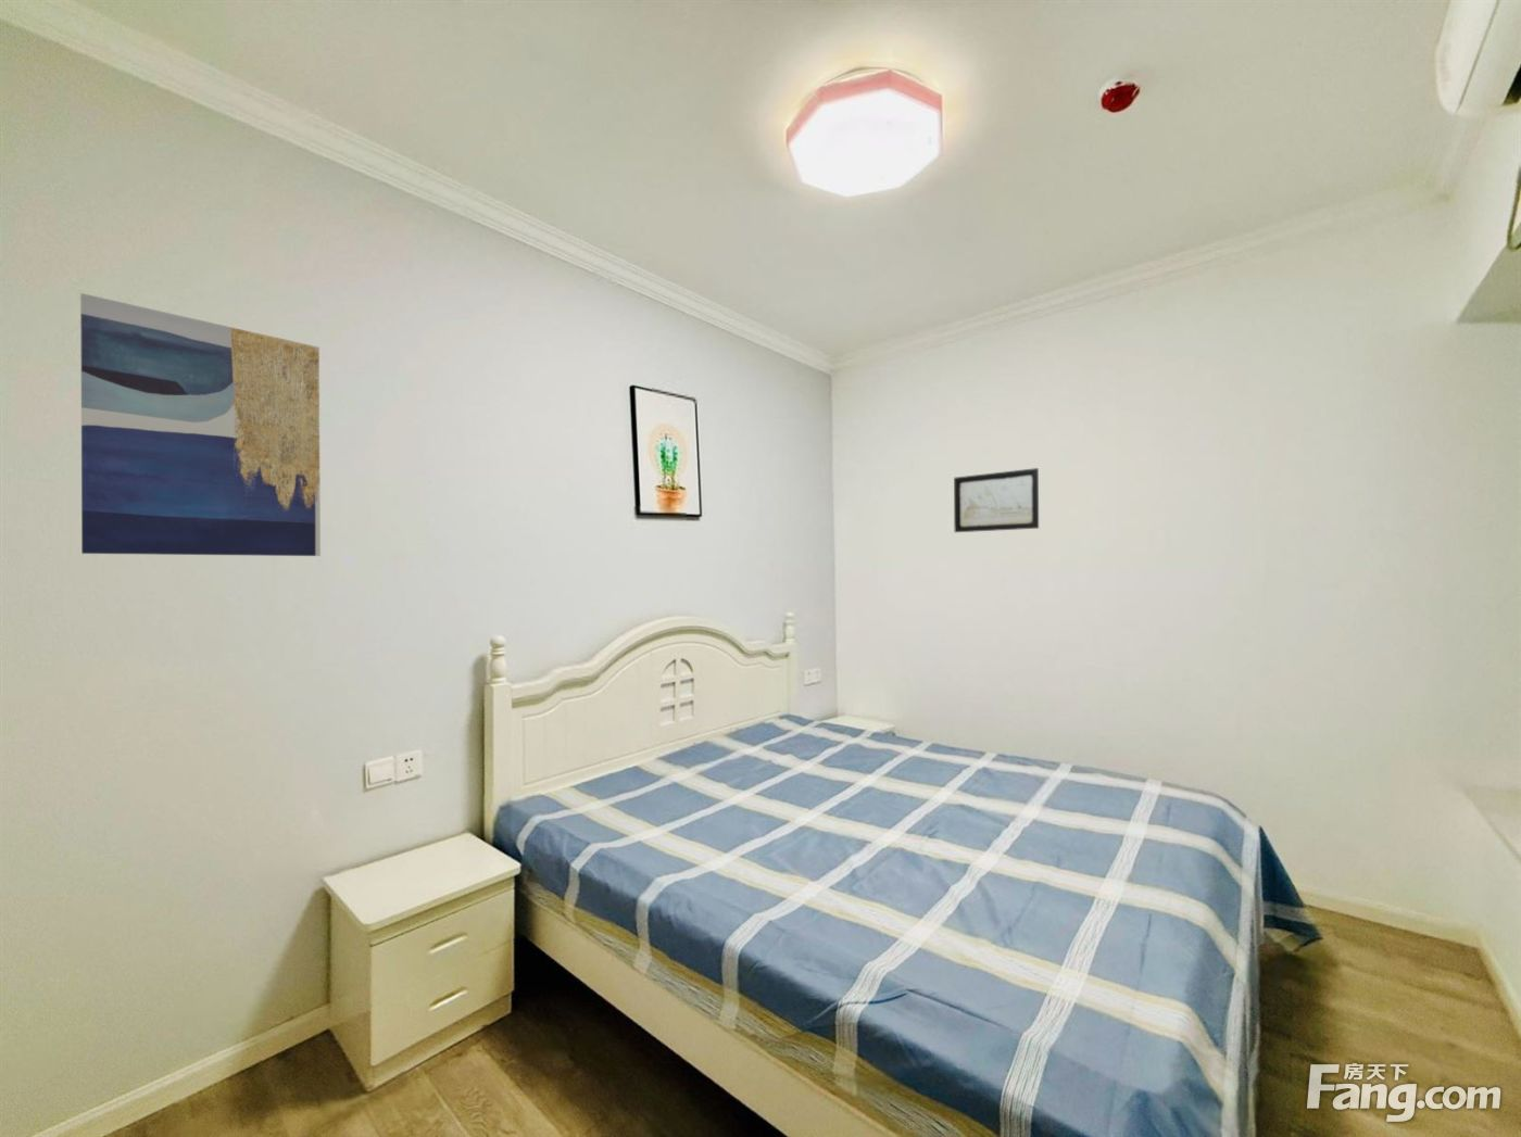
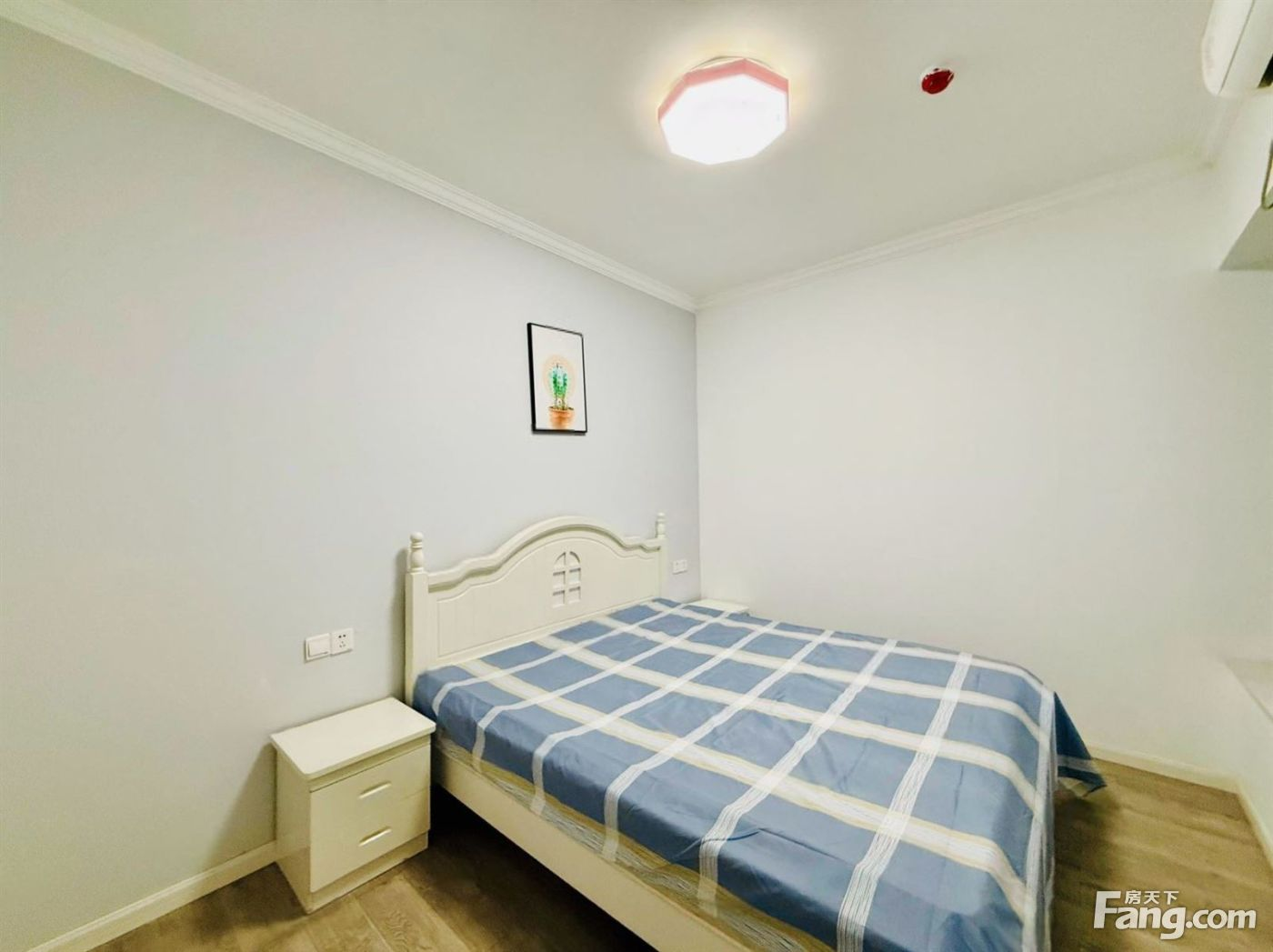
- wall art (994, 502)
- wall art (213, 438)
